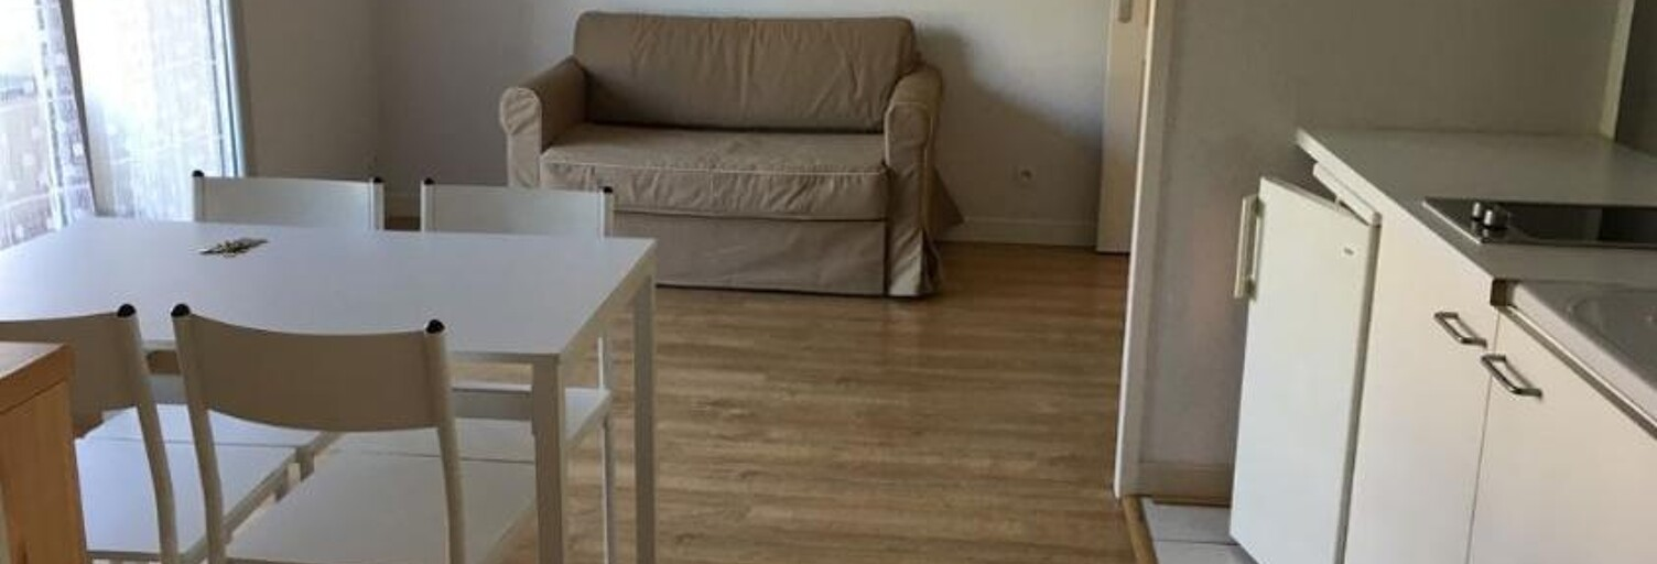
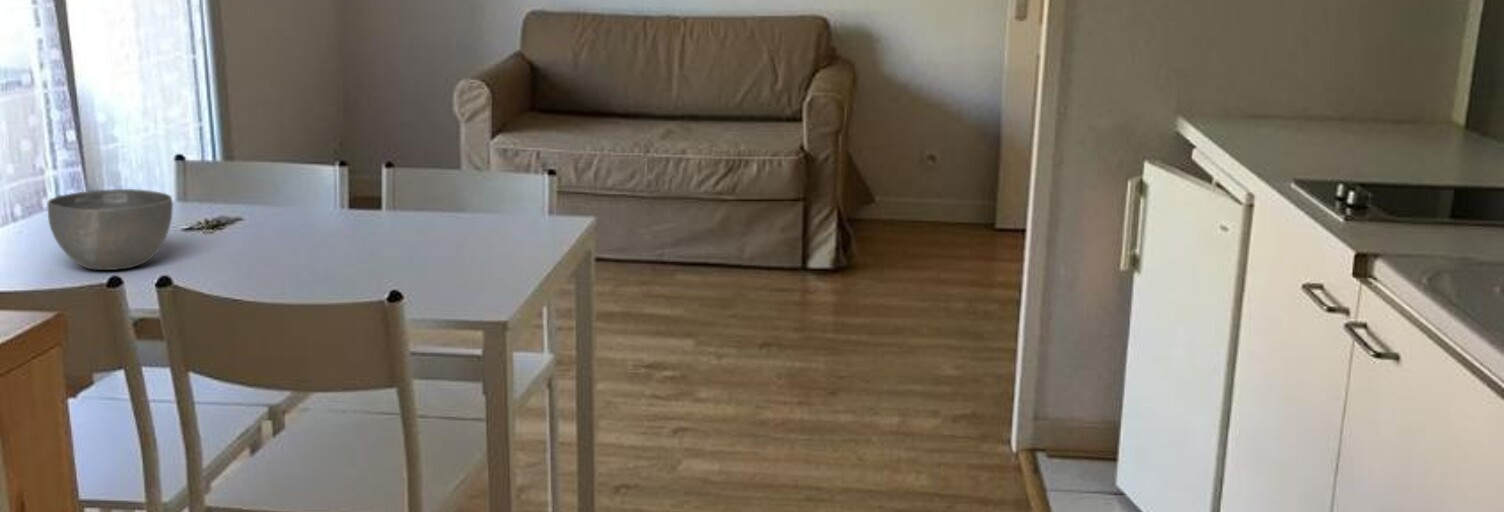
+ bowl (113, 231)
